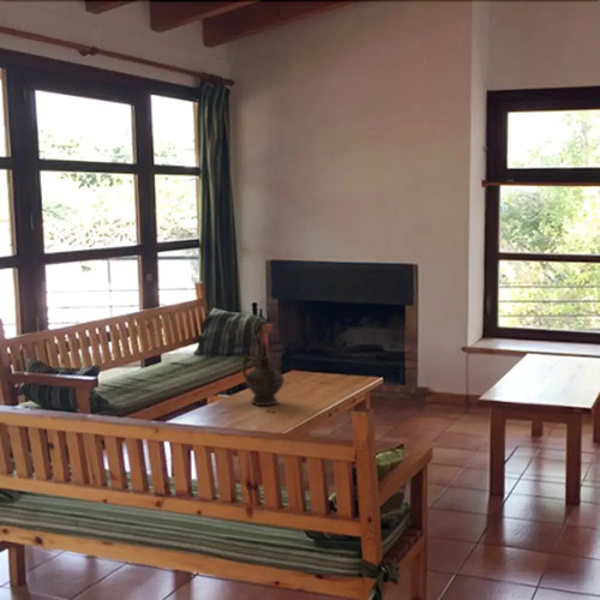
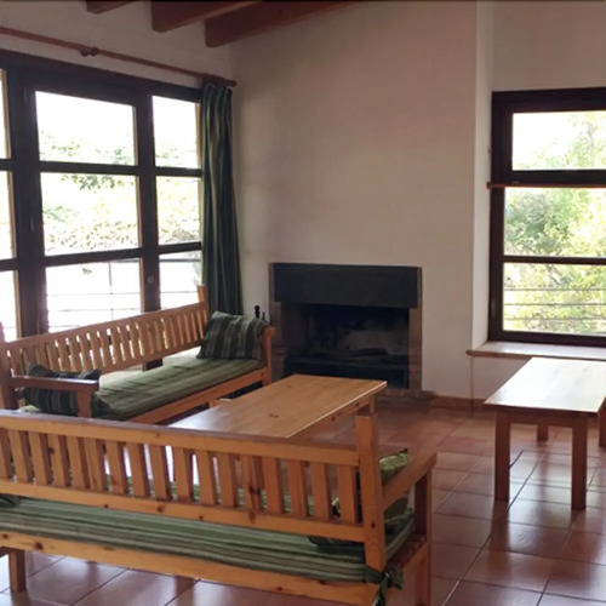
- ceremonial vessel (262, 373)
